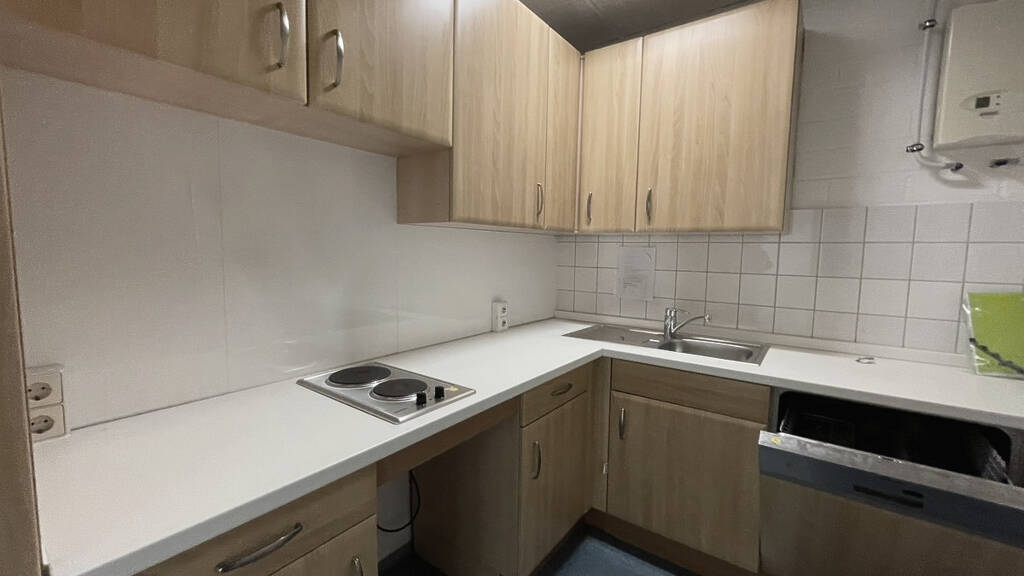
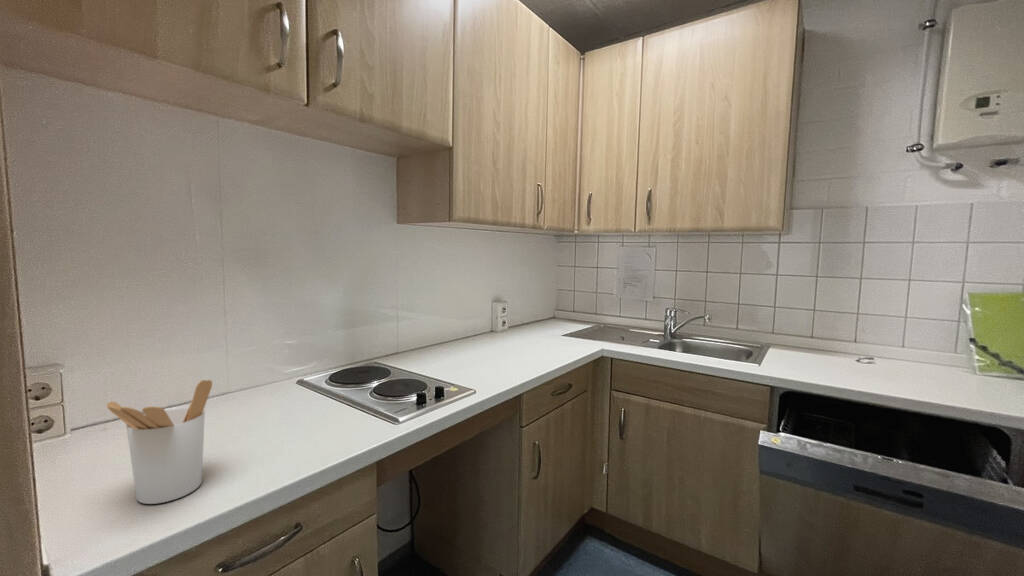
+ utensil holder (159, 442)
